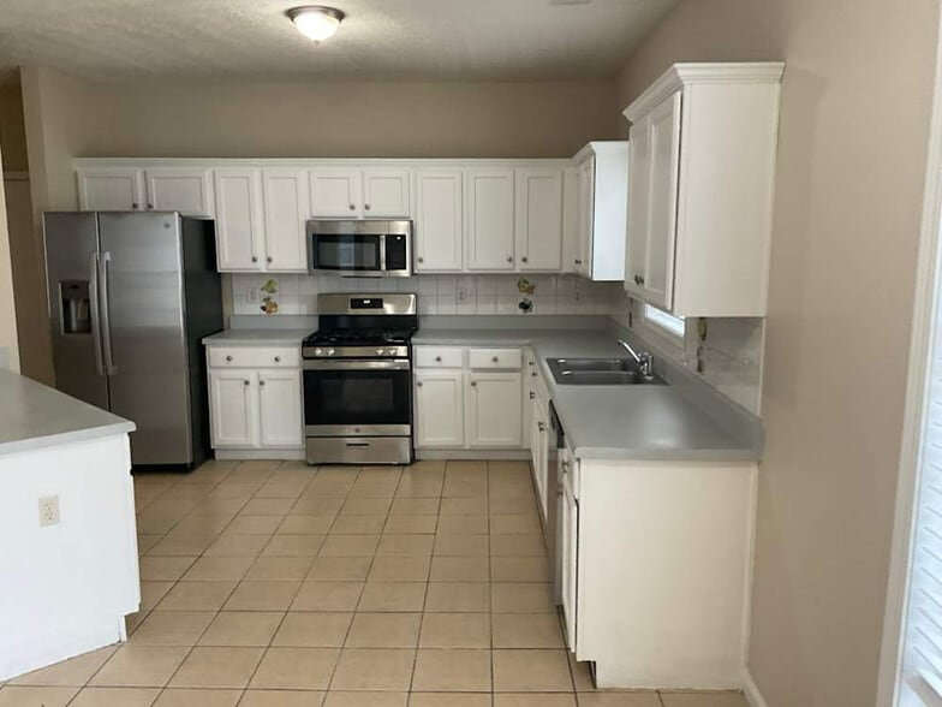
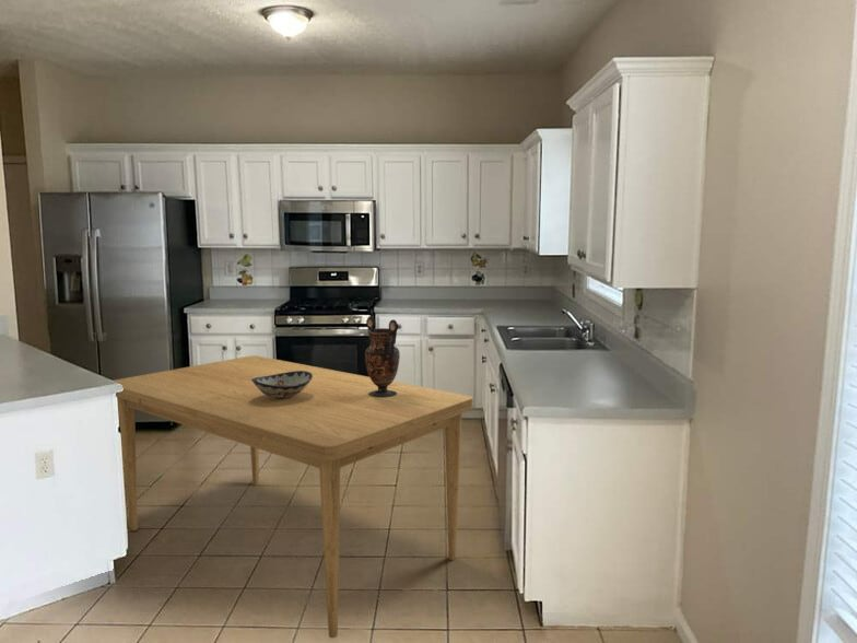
+ decorative bowl (282, 385)
+ dining table (285, 457)
+ vase (381, 355)
